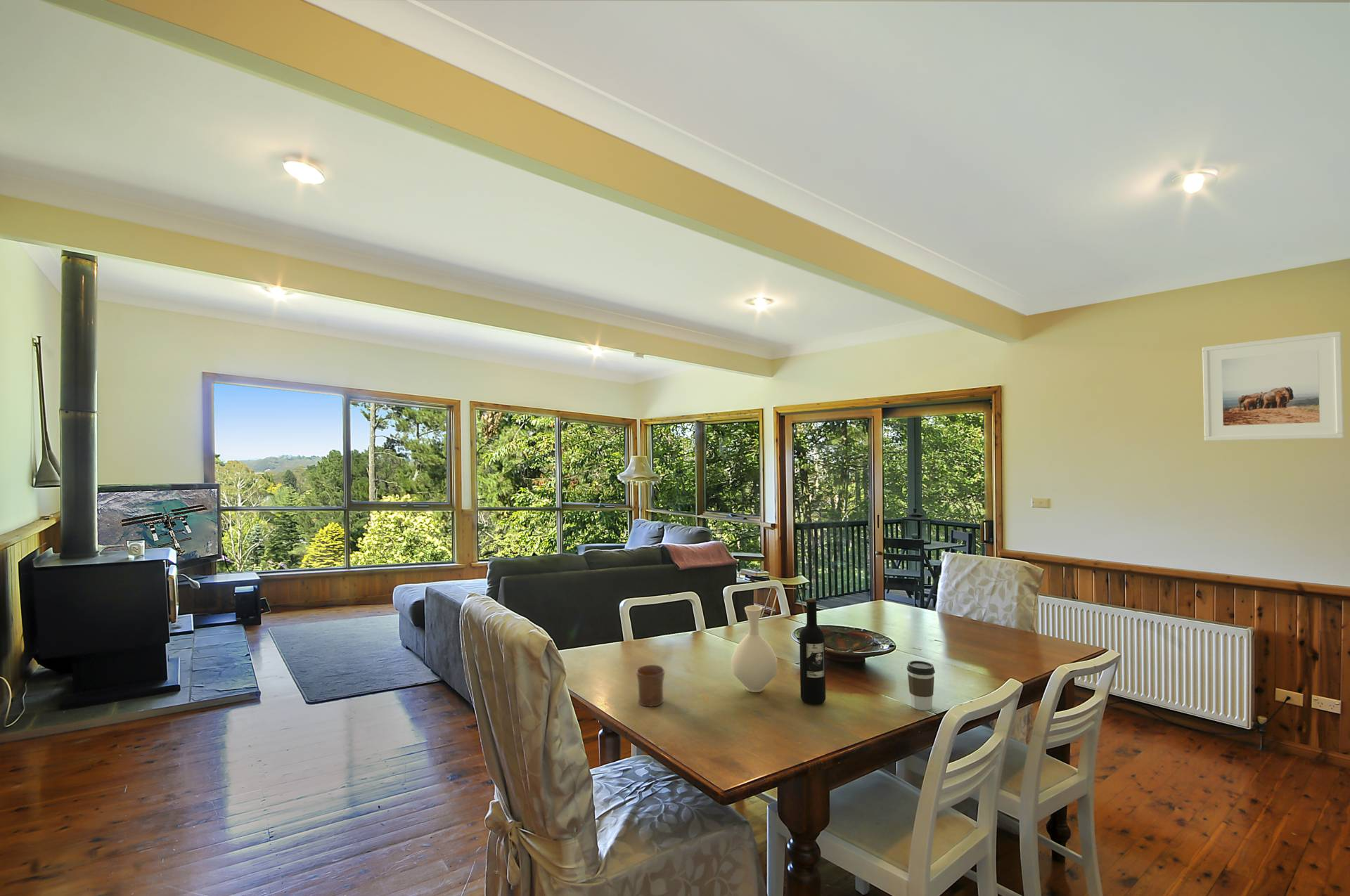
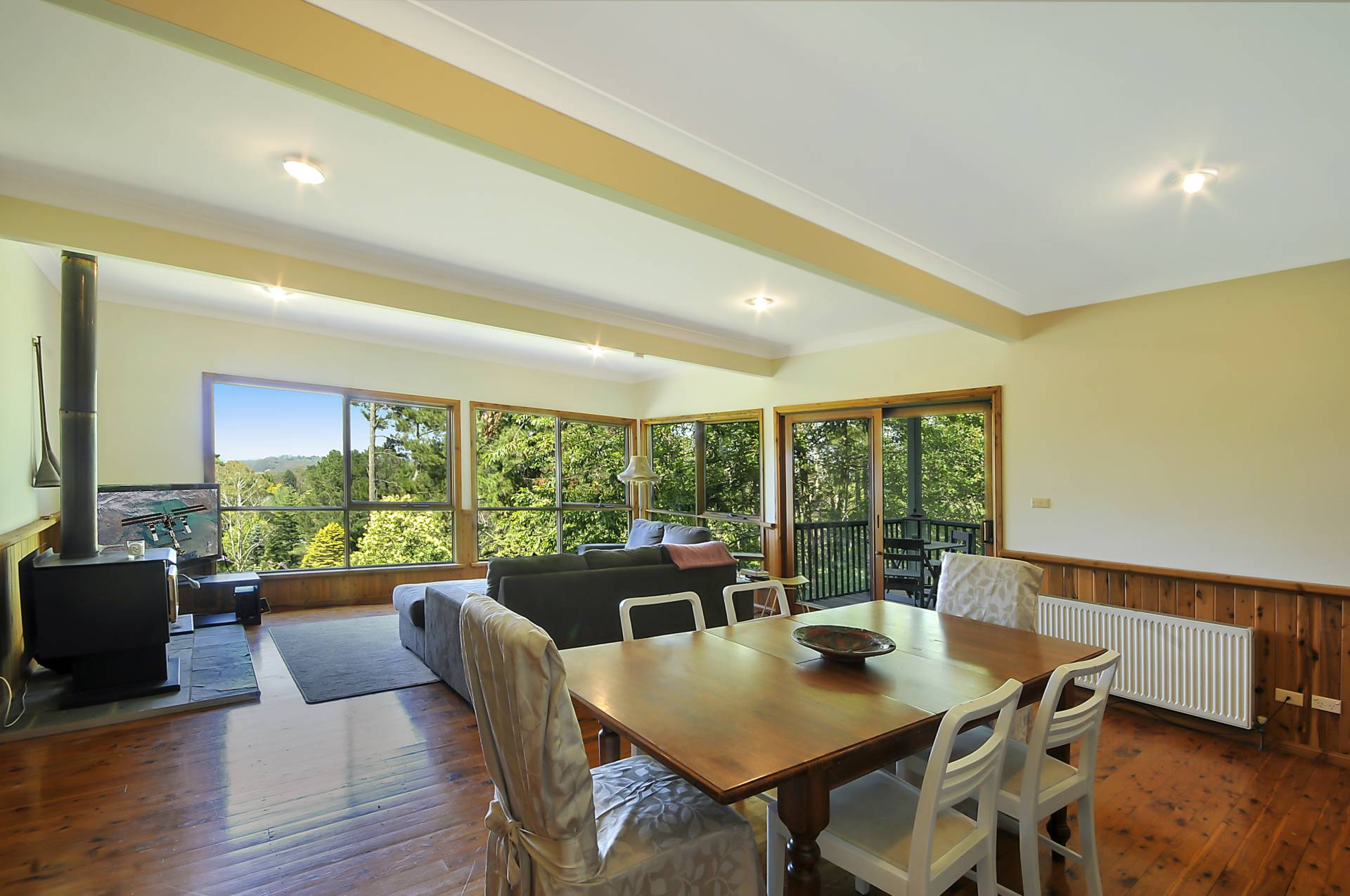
- vase (754, 648)
- coffee cup (920, 685)
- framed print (1268, 389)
- wine bottle (812, 649)
- mug (649, 684)
